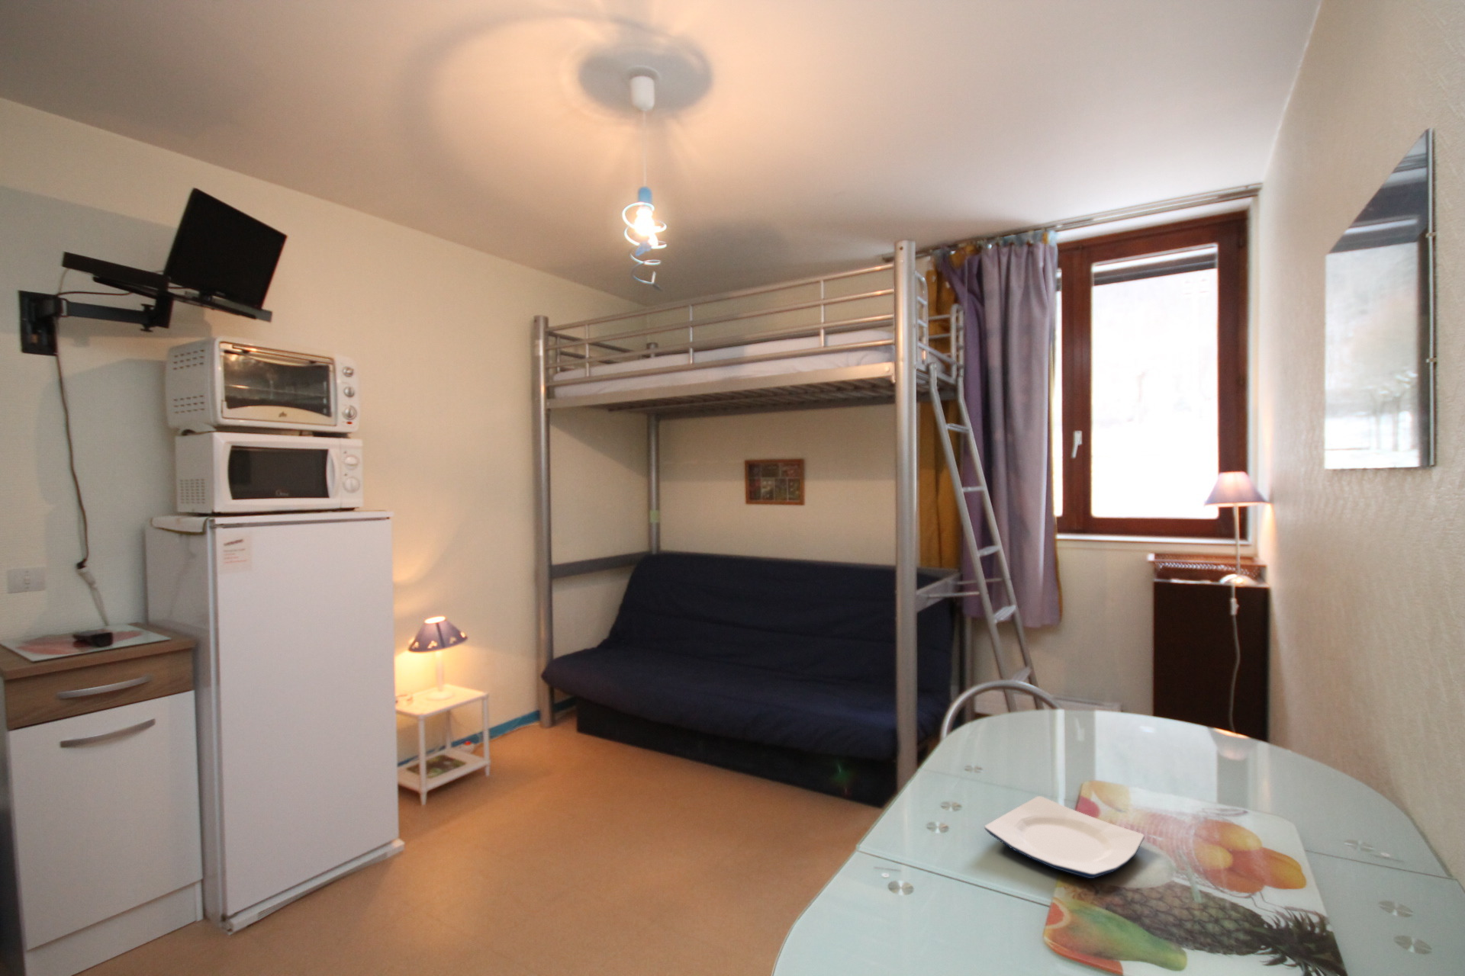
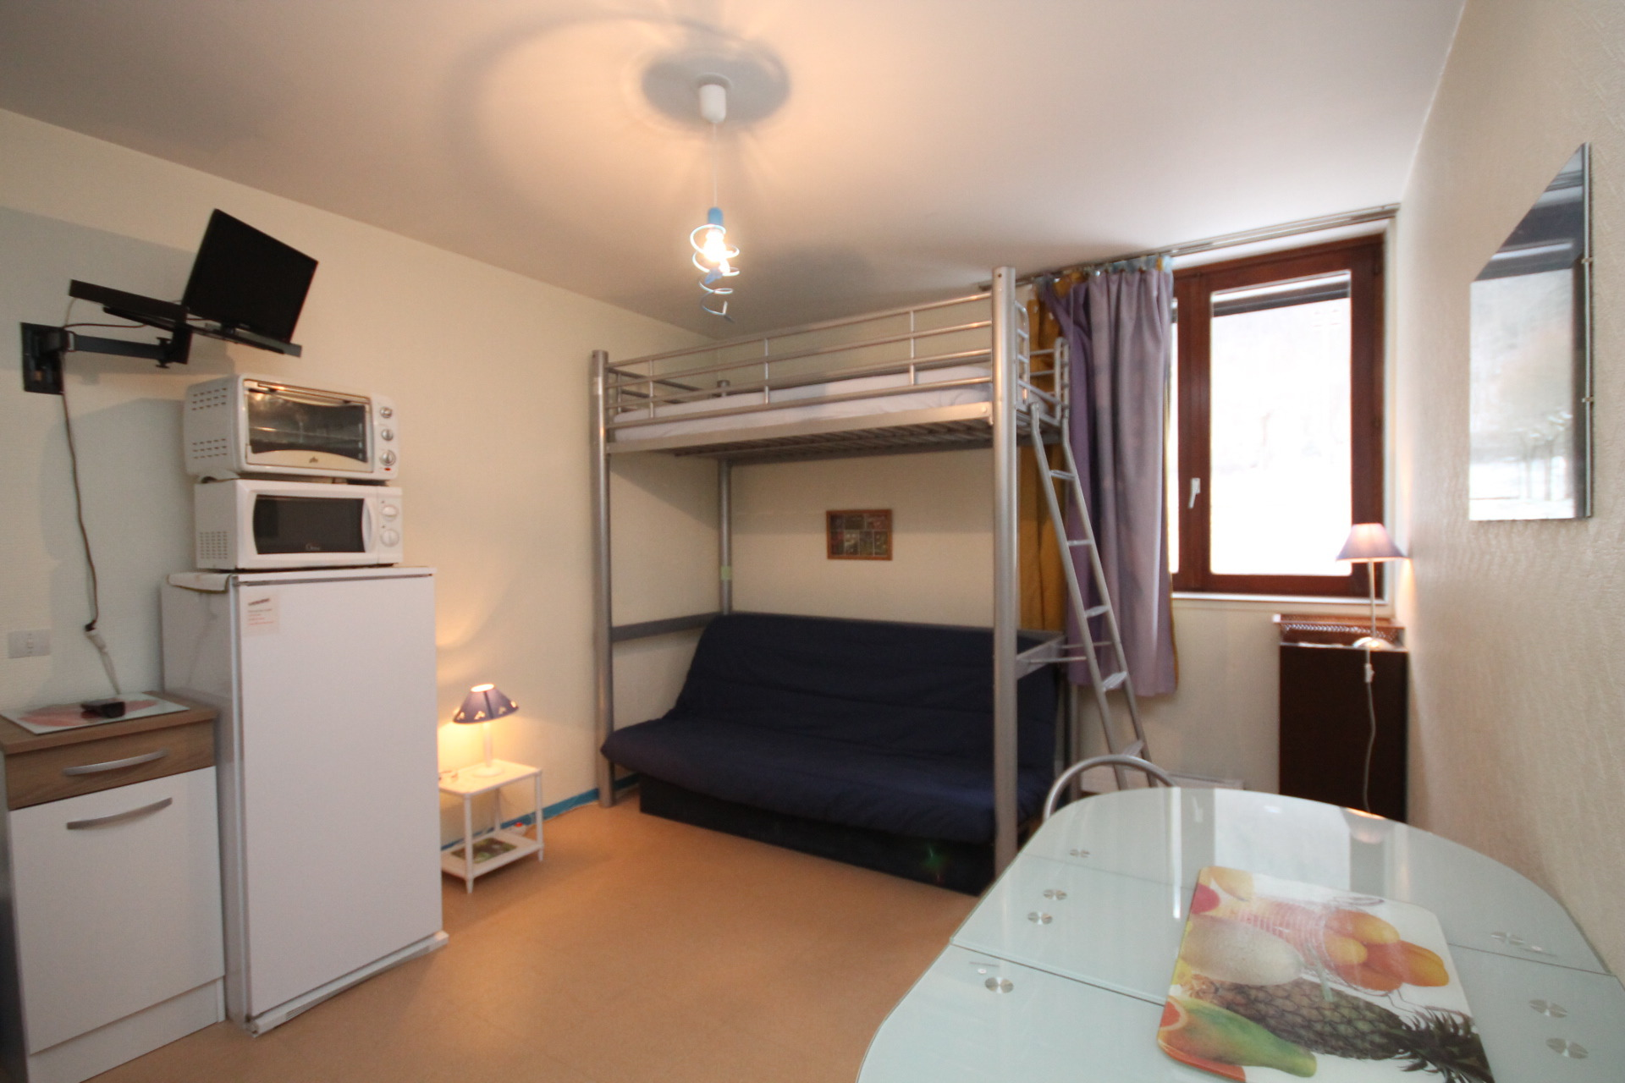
- plate (1063, 838)
